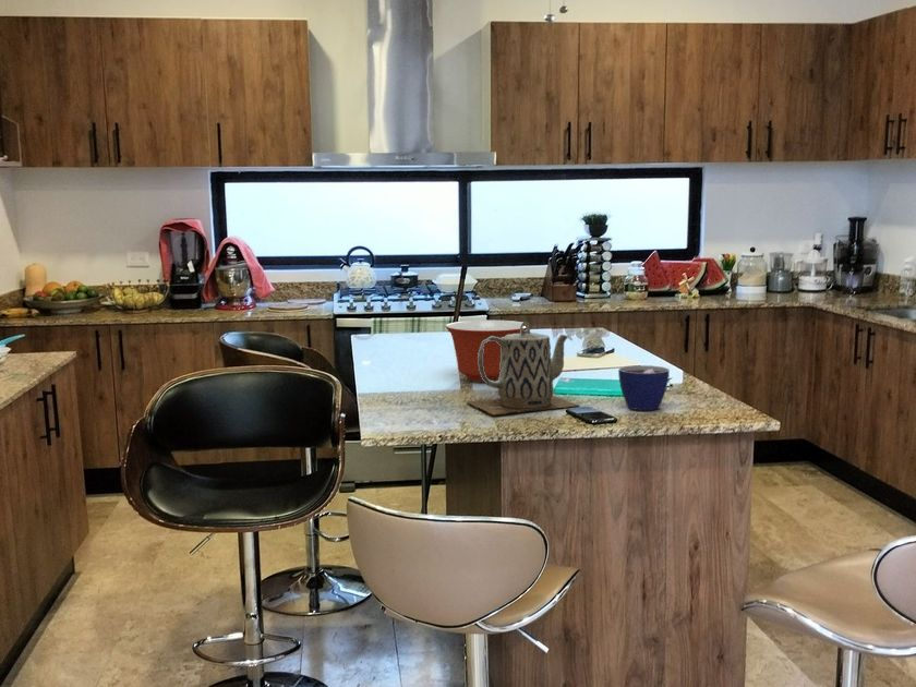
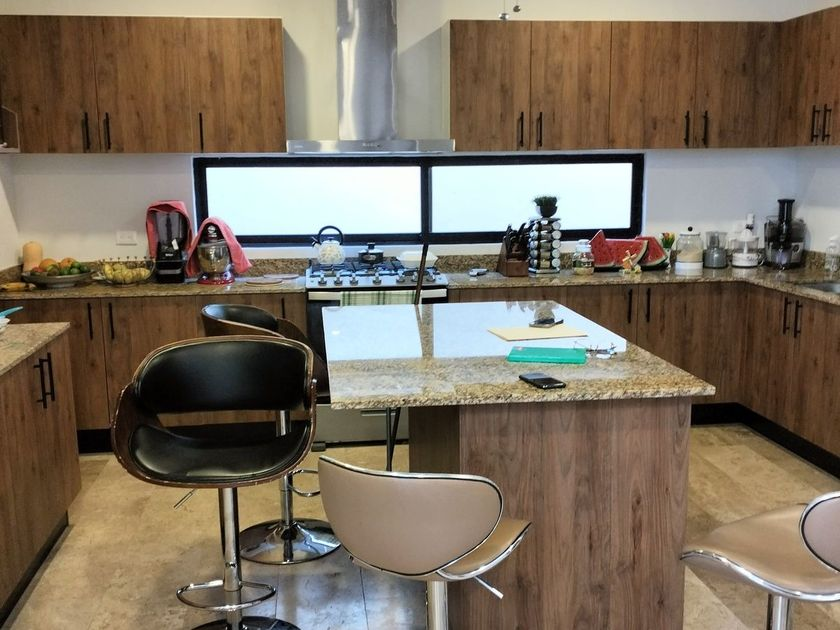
- teapot (521, 362)
- mixing bowl (487, 351)
- cup (639, 386)
